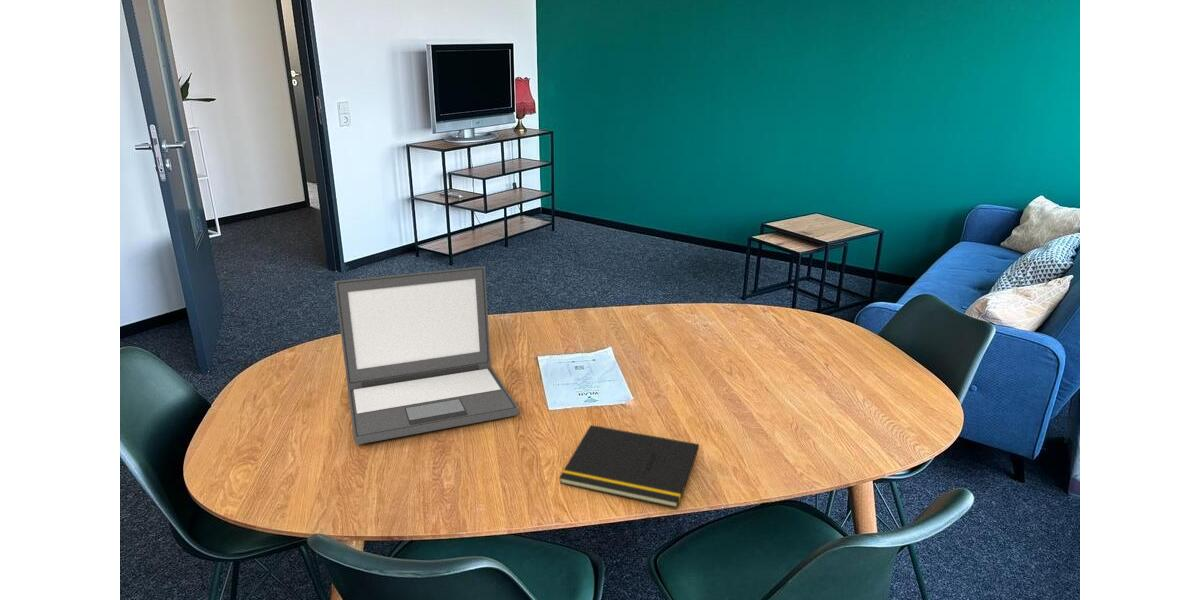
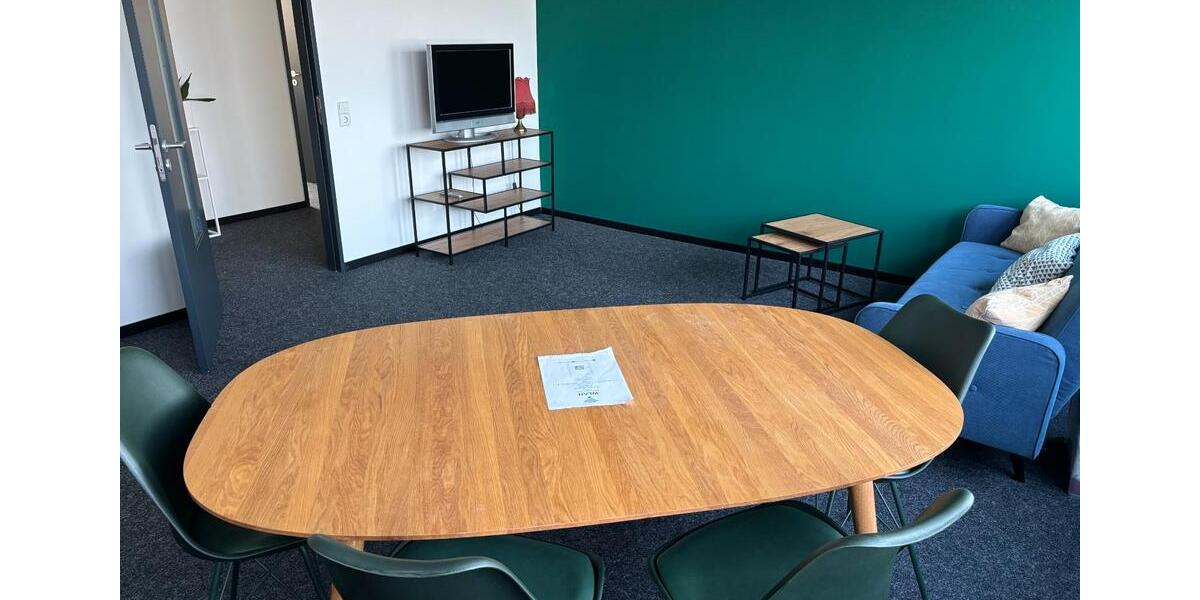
- notepad (630, 463)
- laptop (425, 346)
